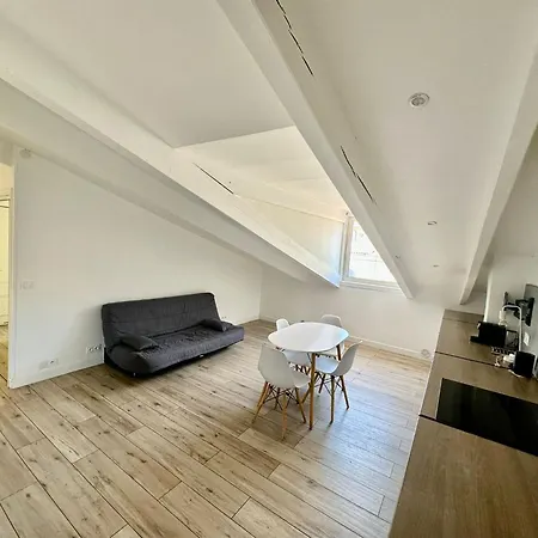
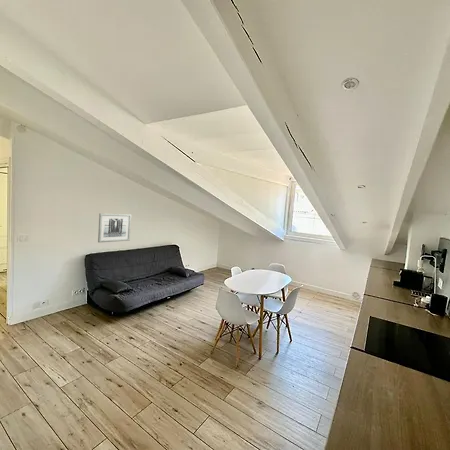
+ wall art (115, 227)
